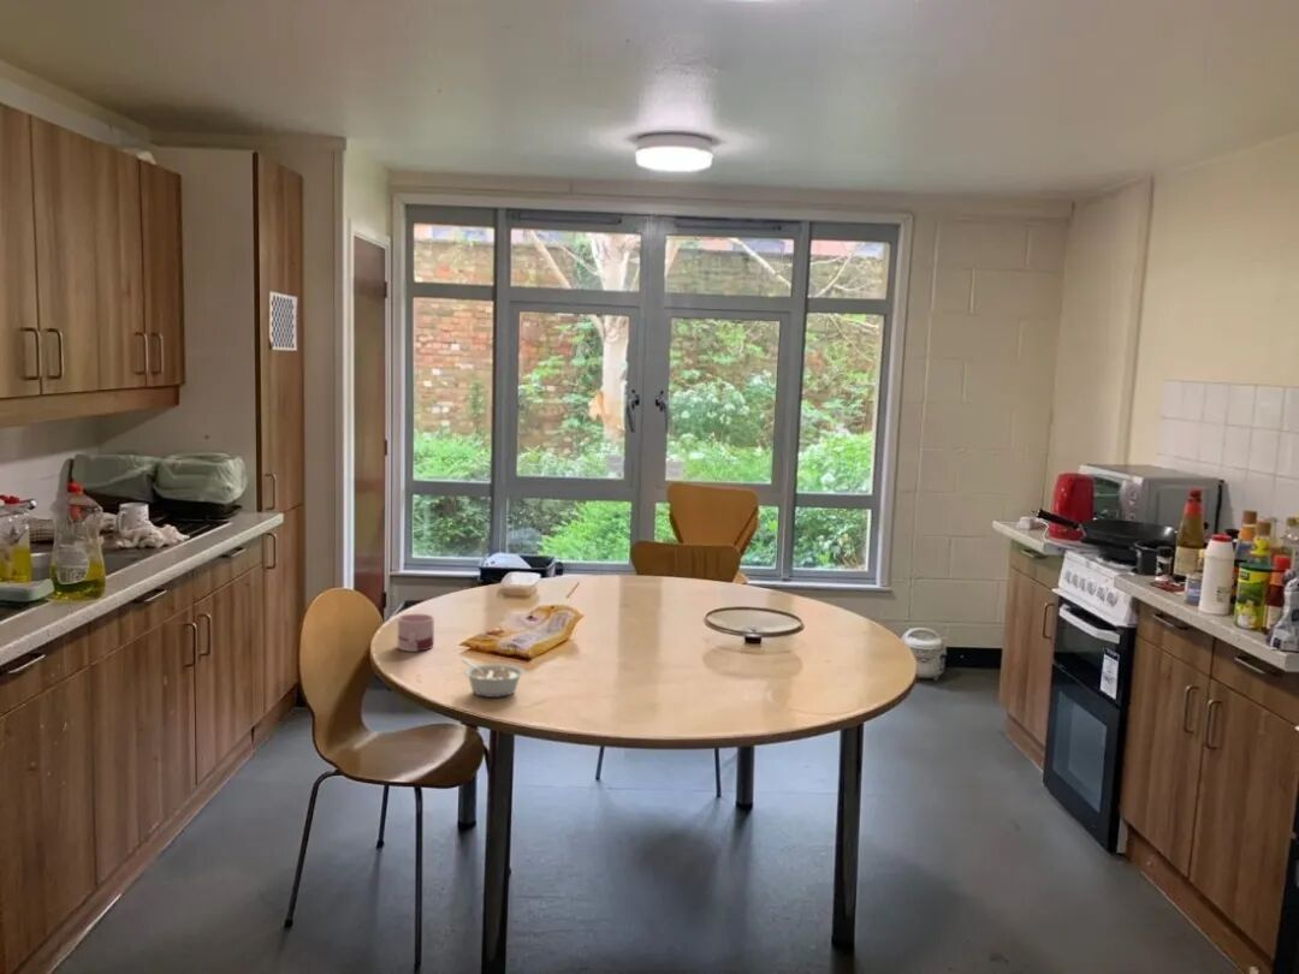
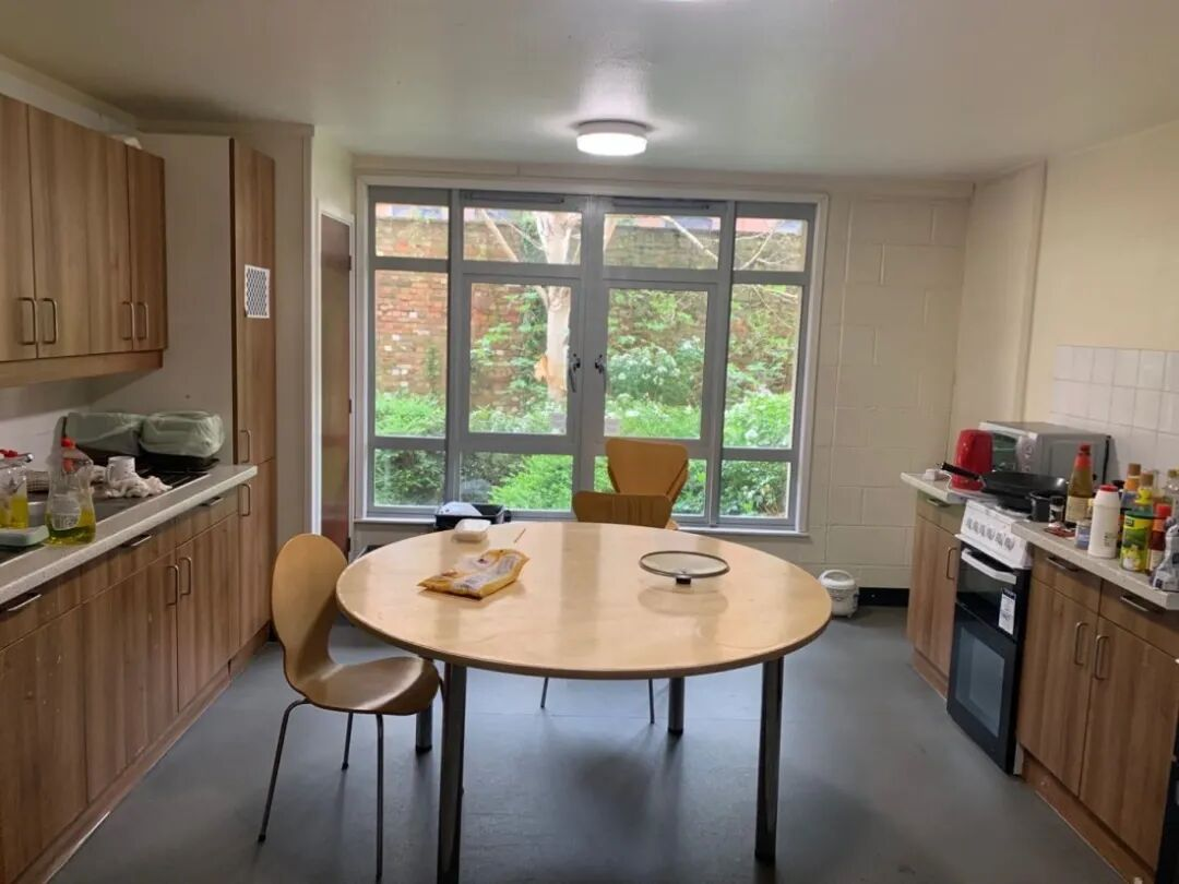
- mug (414, 632)
- legume (491, 679)
